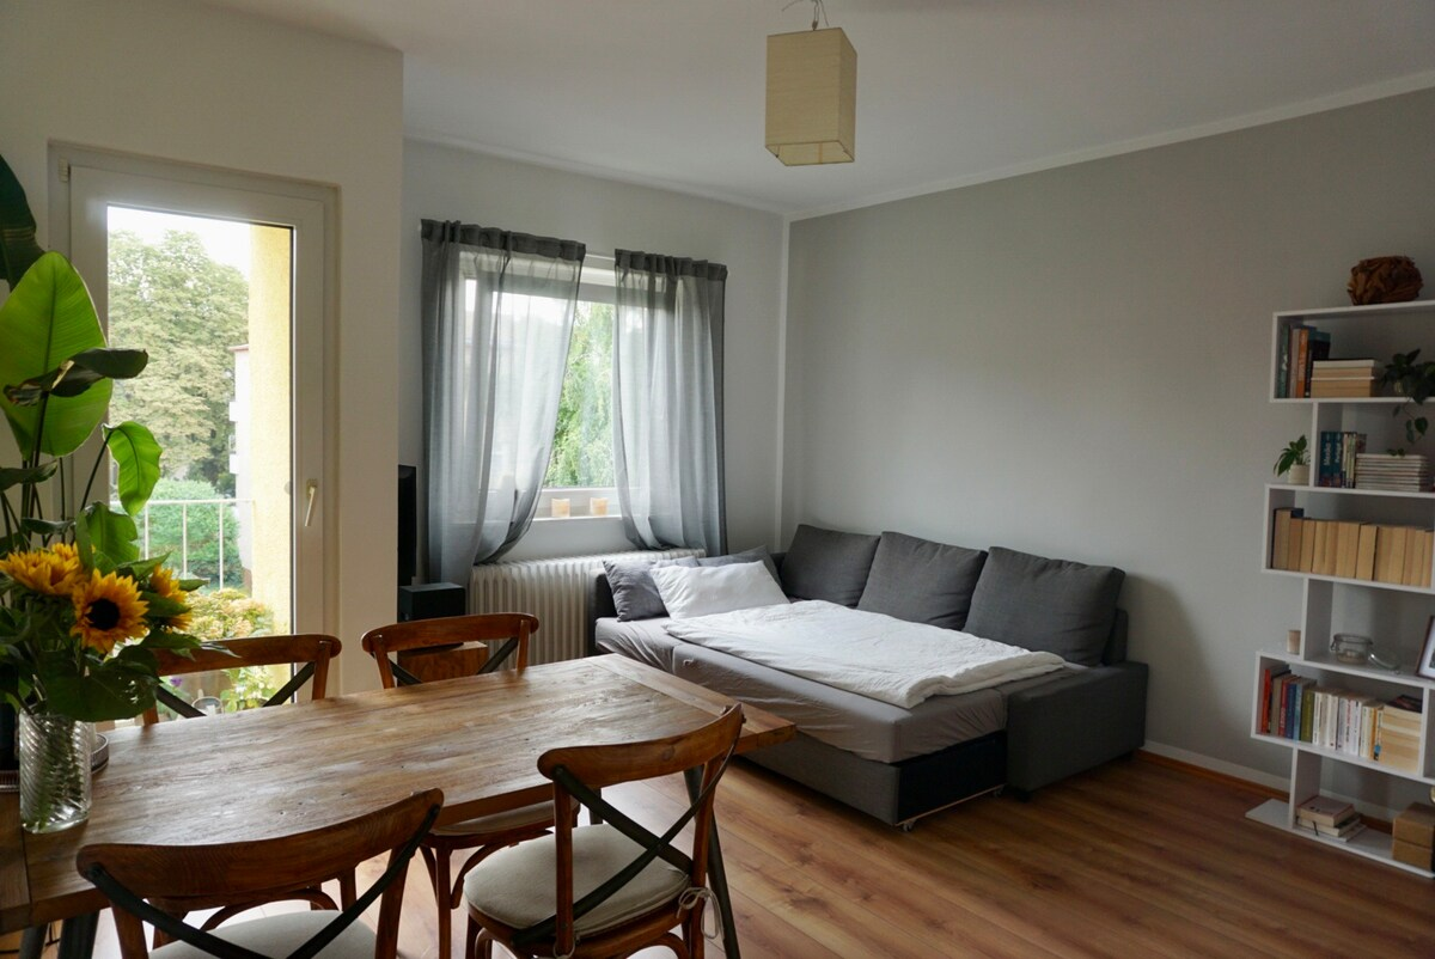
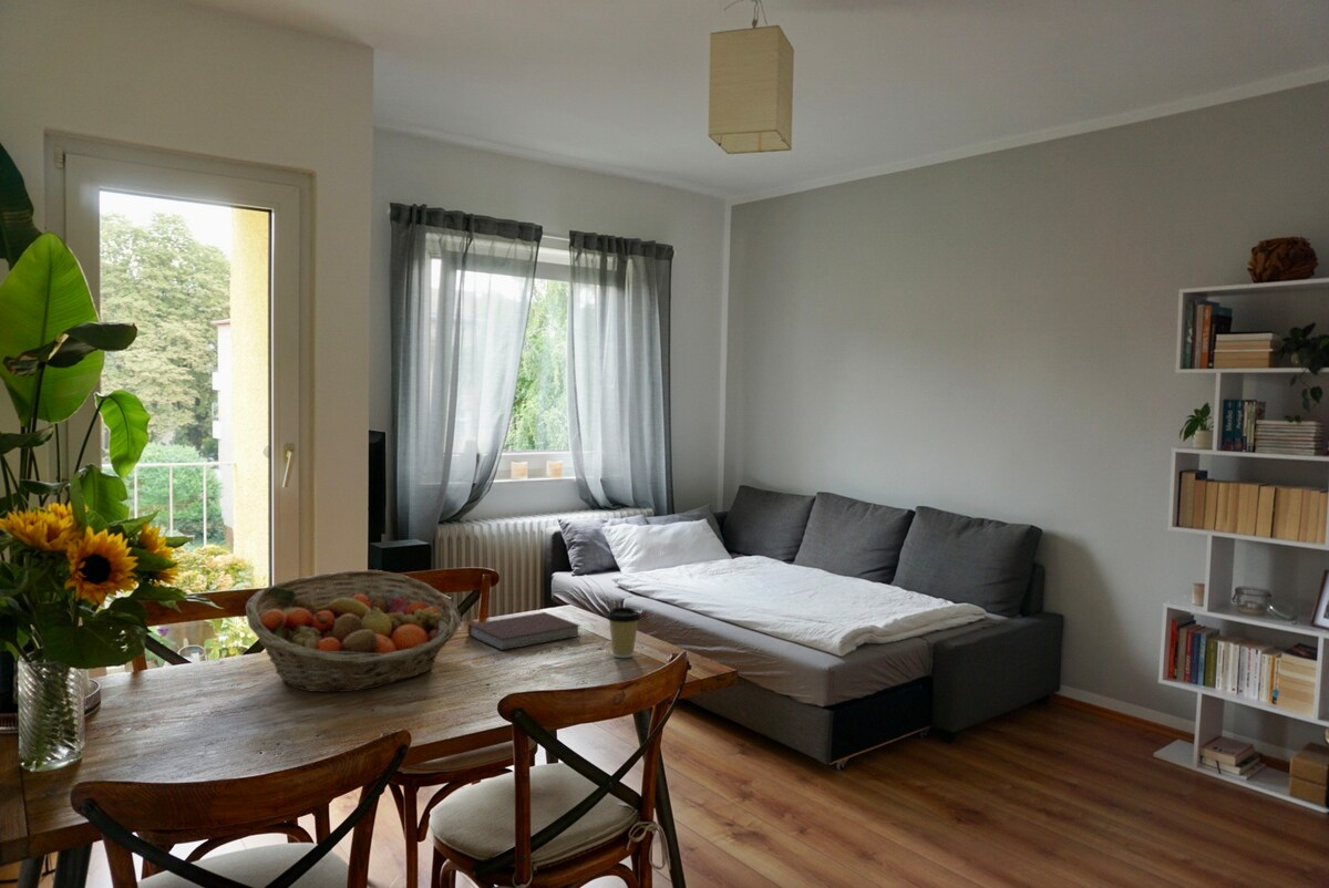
+ notebook (524, 630)
+ fruit basket (357, 627)
+ coffee cup (622, 632)
